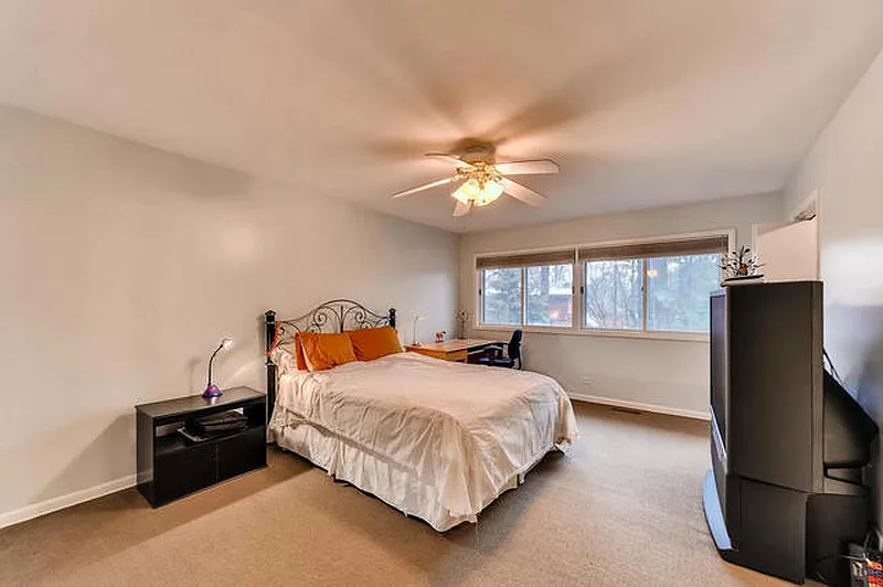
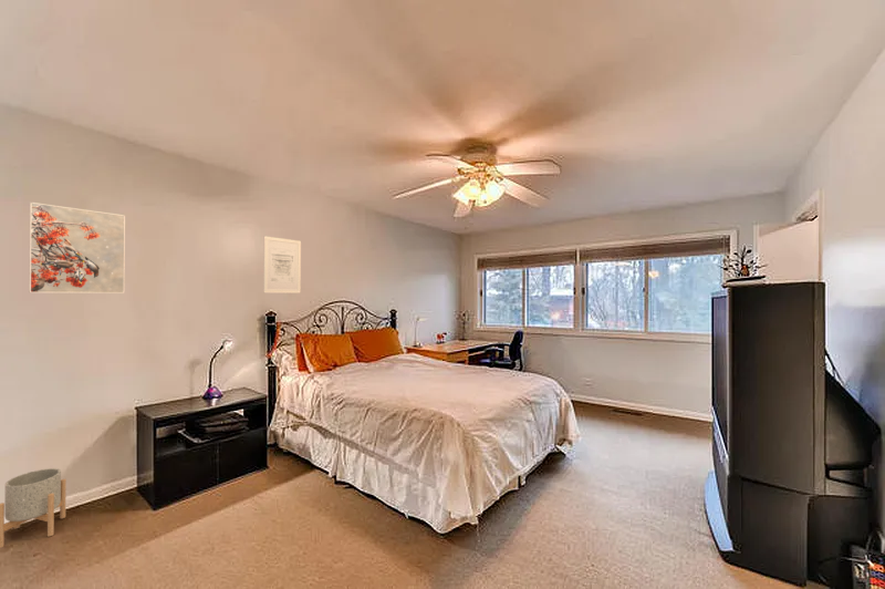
+ wall art (282, 266)
+ planter (33, 504)
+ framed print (80, 250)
